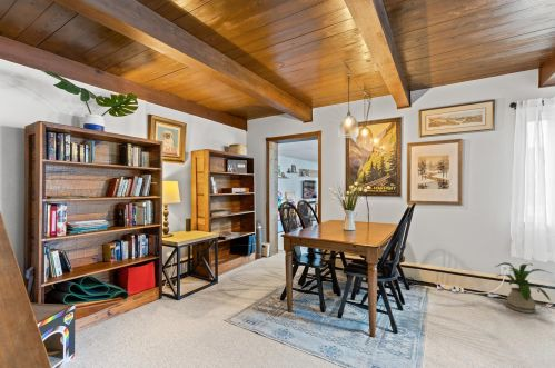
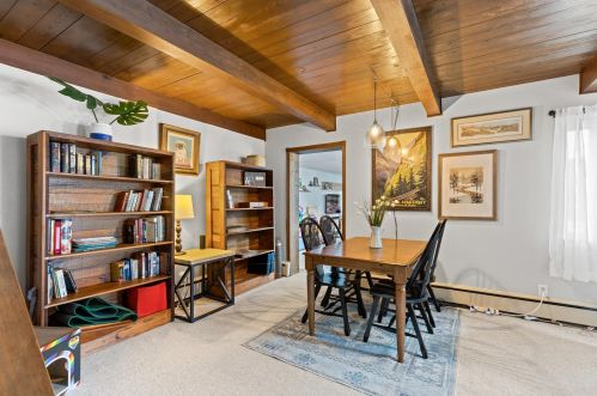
- house plant (522, 282)
